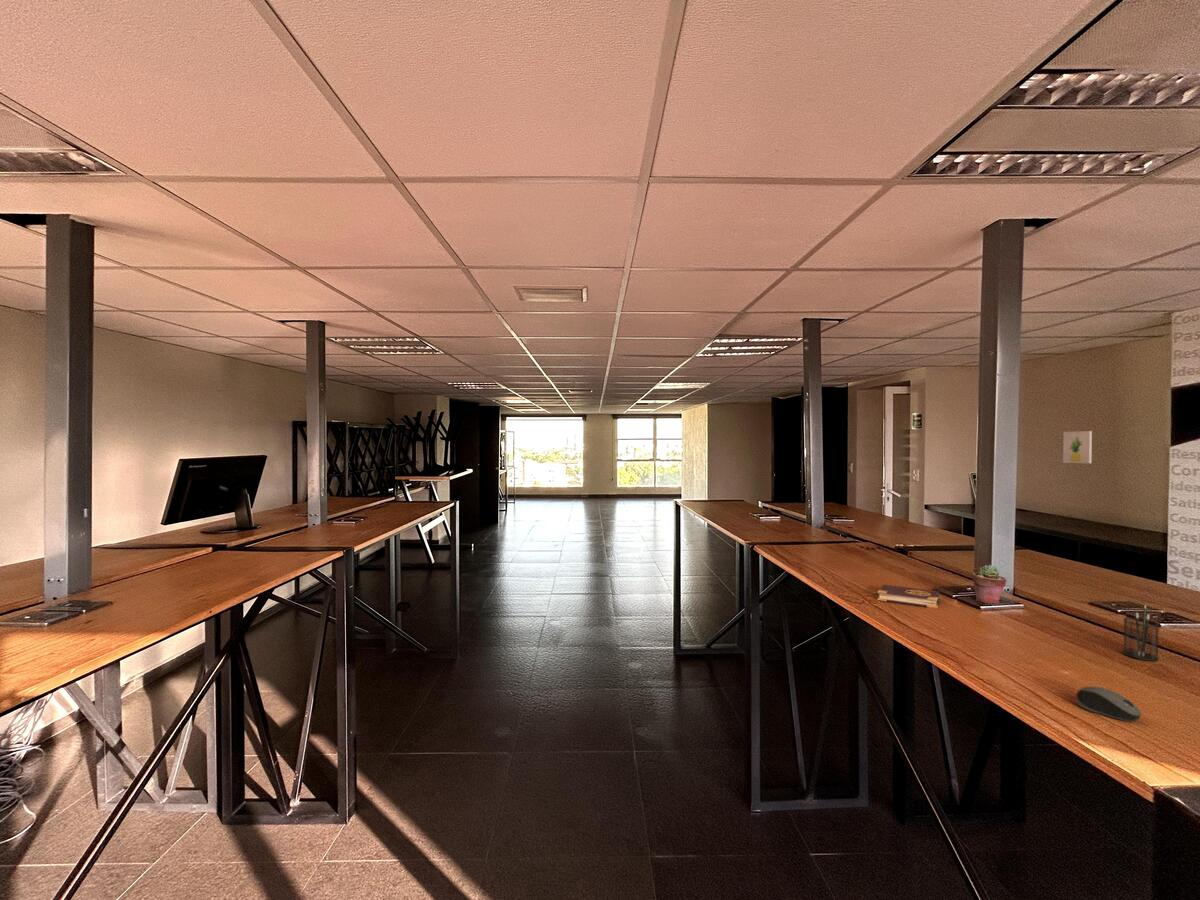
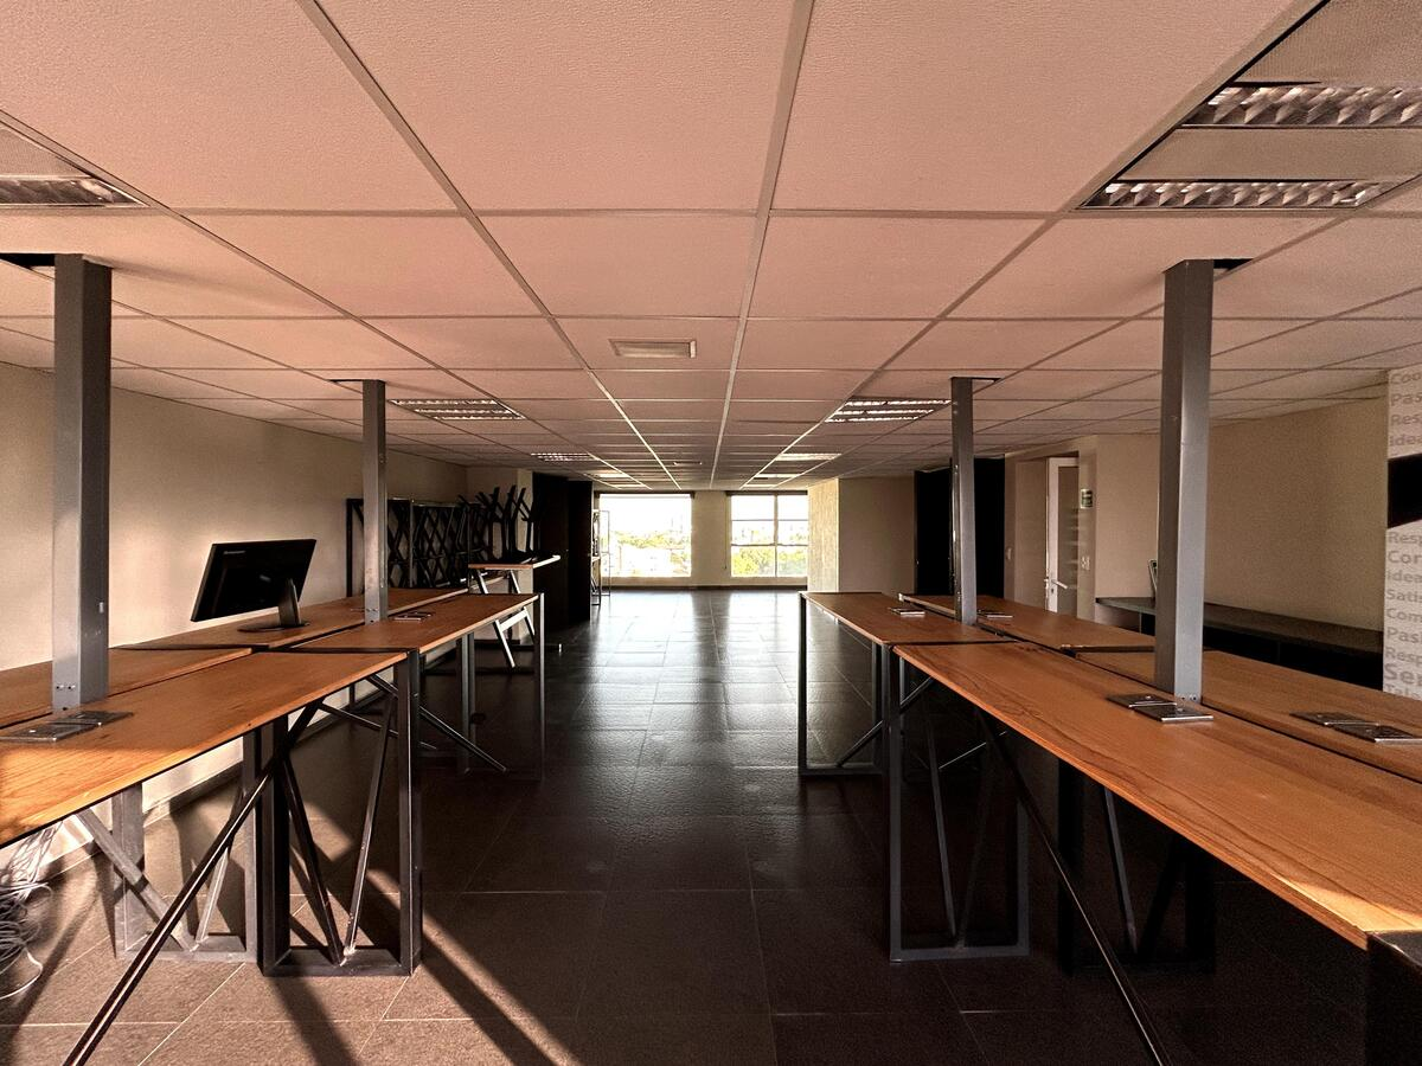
- wall art (1077, 447)
- book (908, 595)
- potted succulent (988, 583)
- computer mouse (1107, 701)
- pencil holder (1140, 630)
